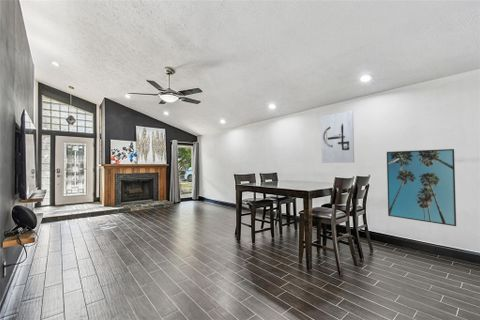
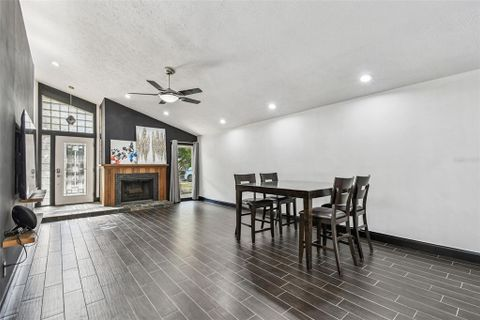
- wall art (336, 138)
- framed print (418, 185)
